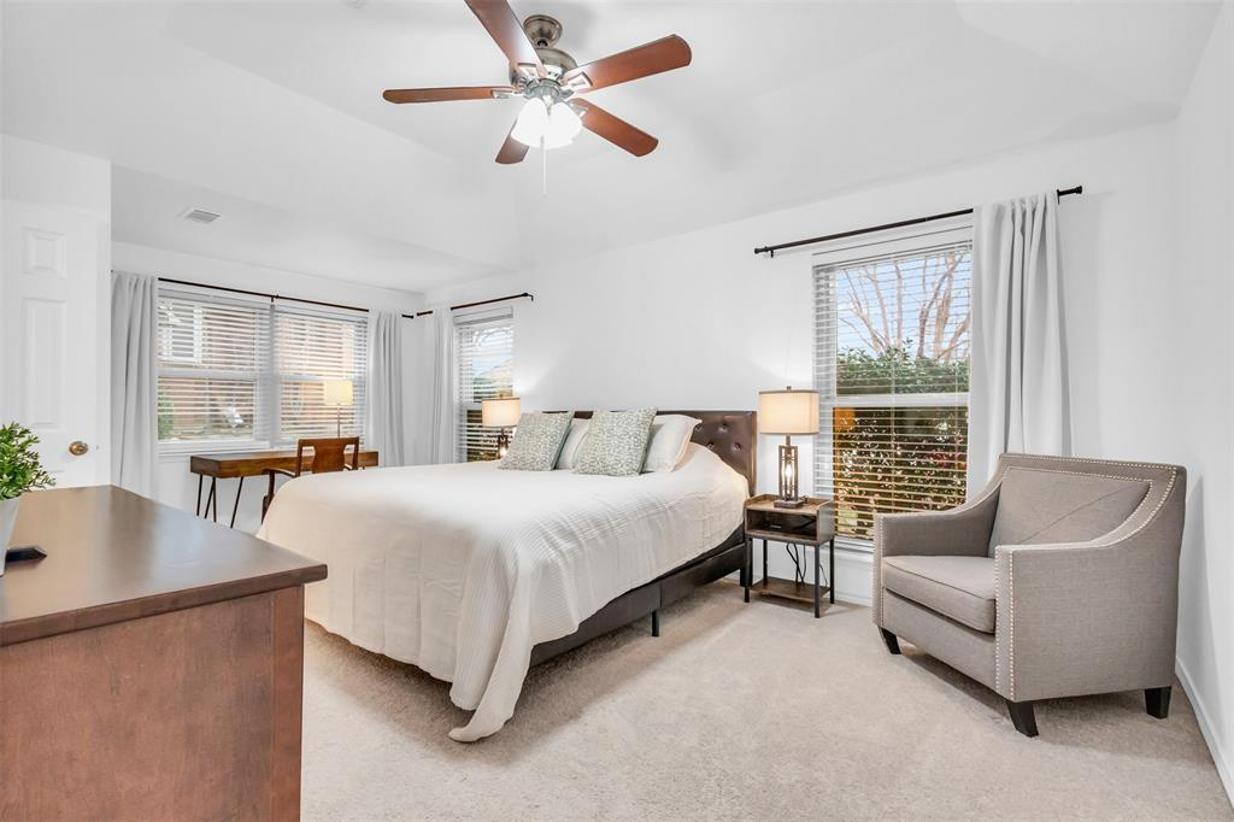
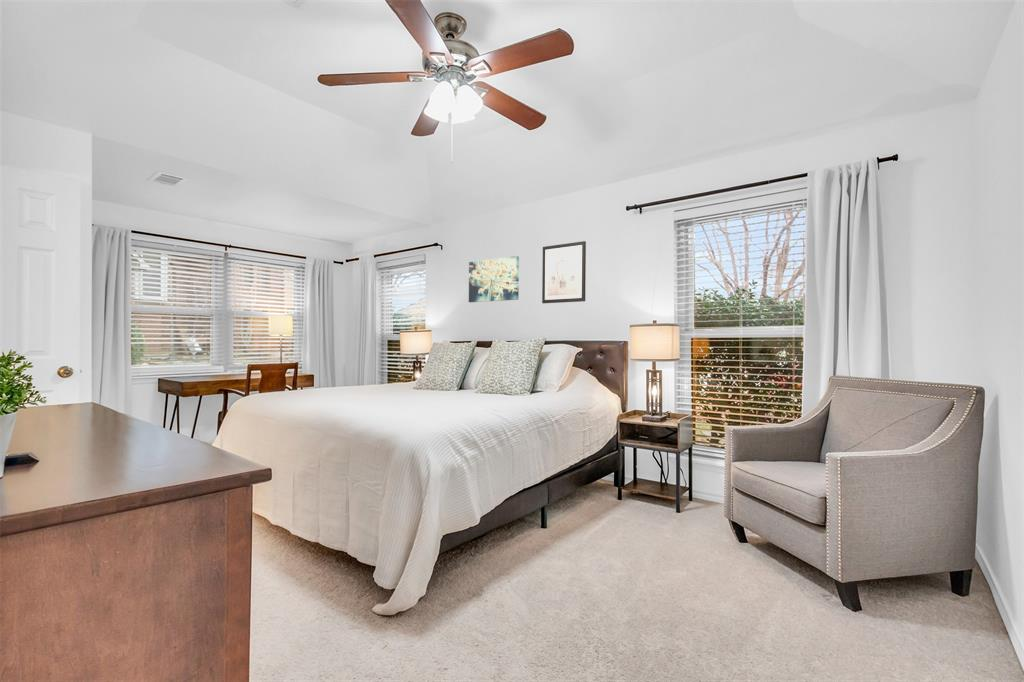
+ wall art (492, 280)
+ wall art (563, 273)
